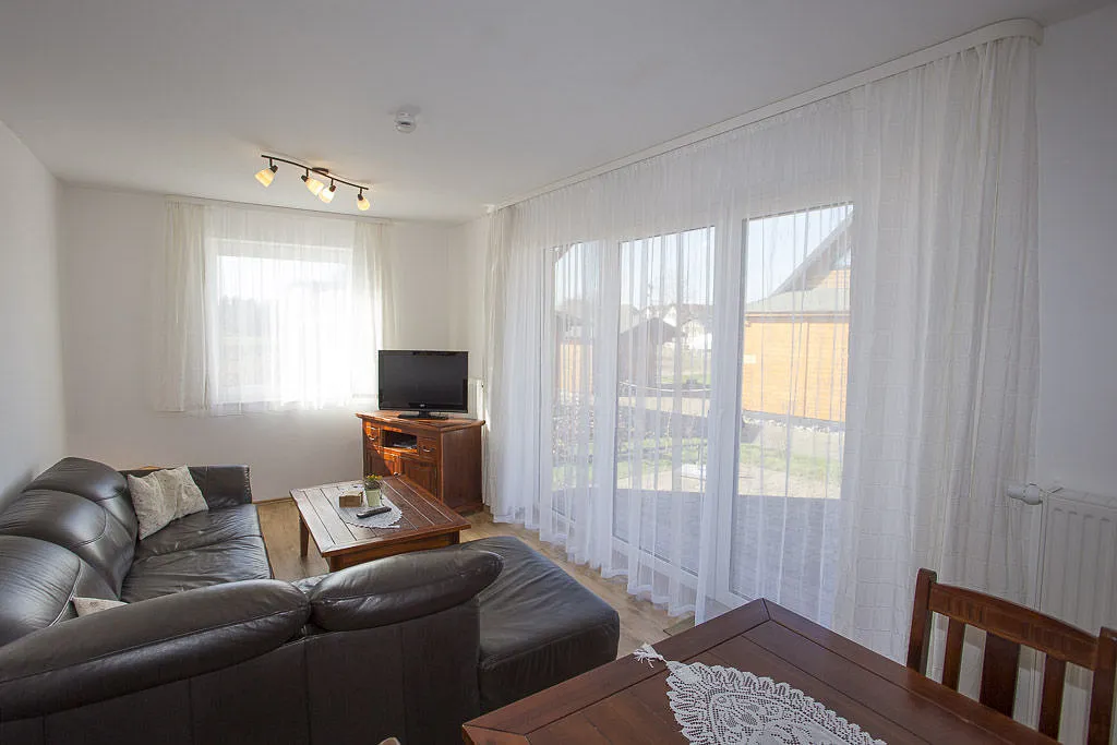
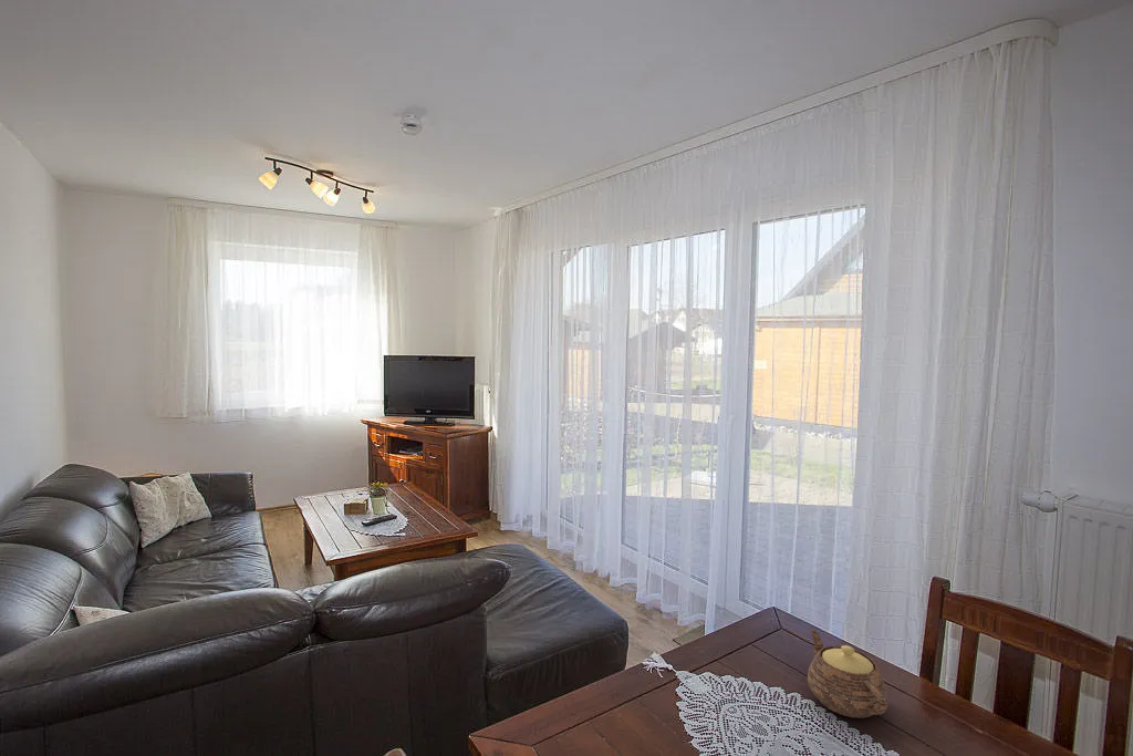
+ teapot (843, 673)
